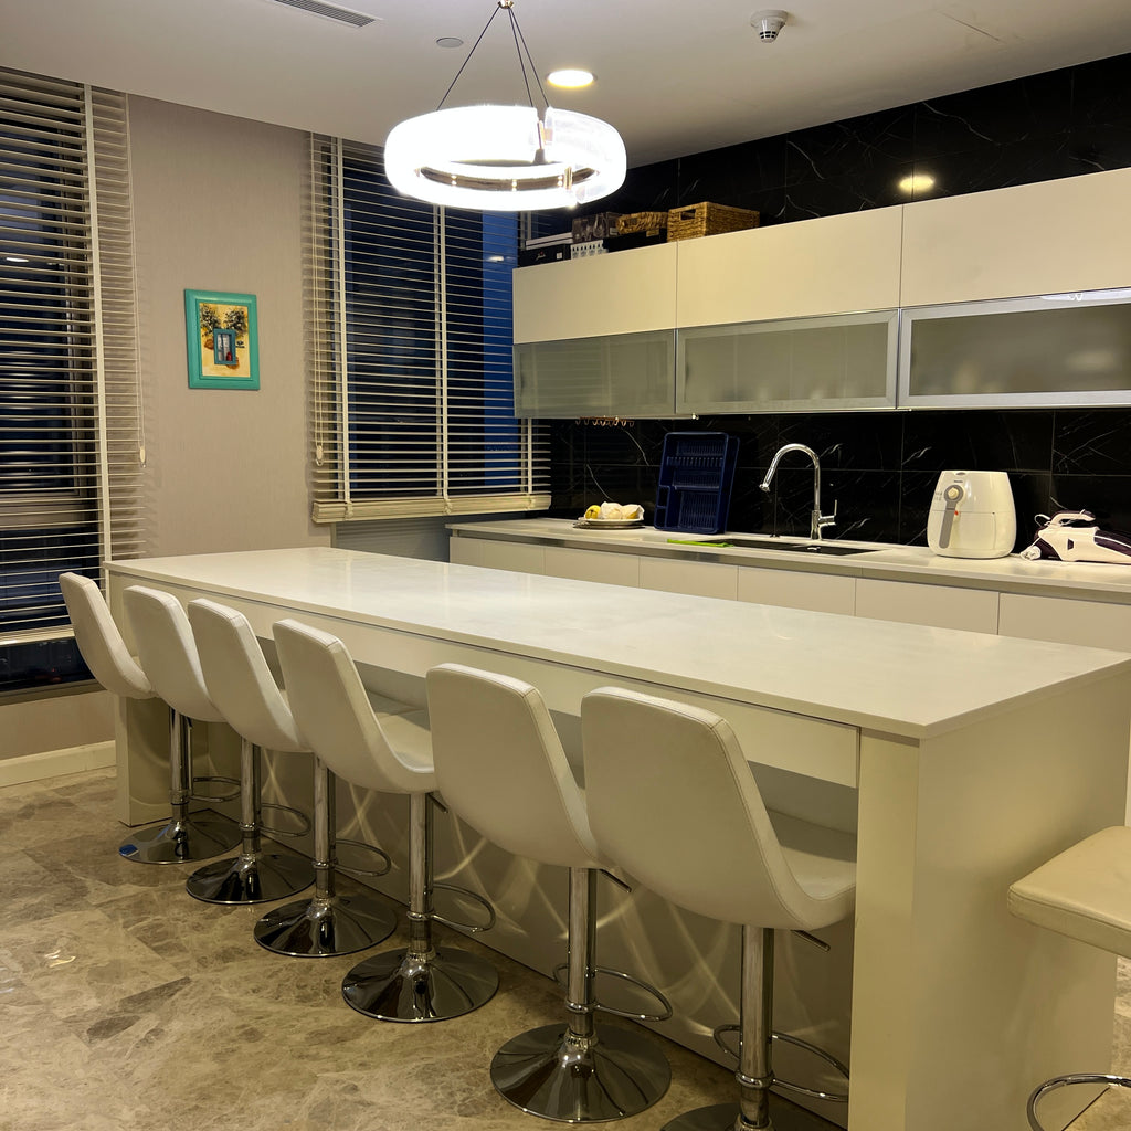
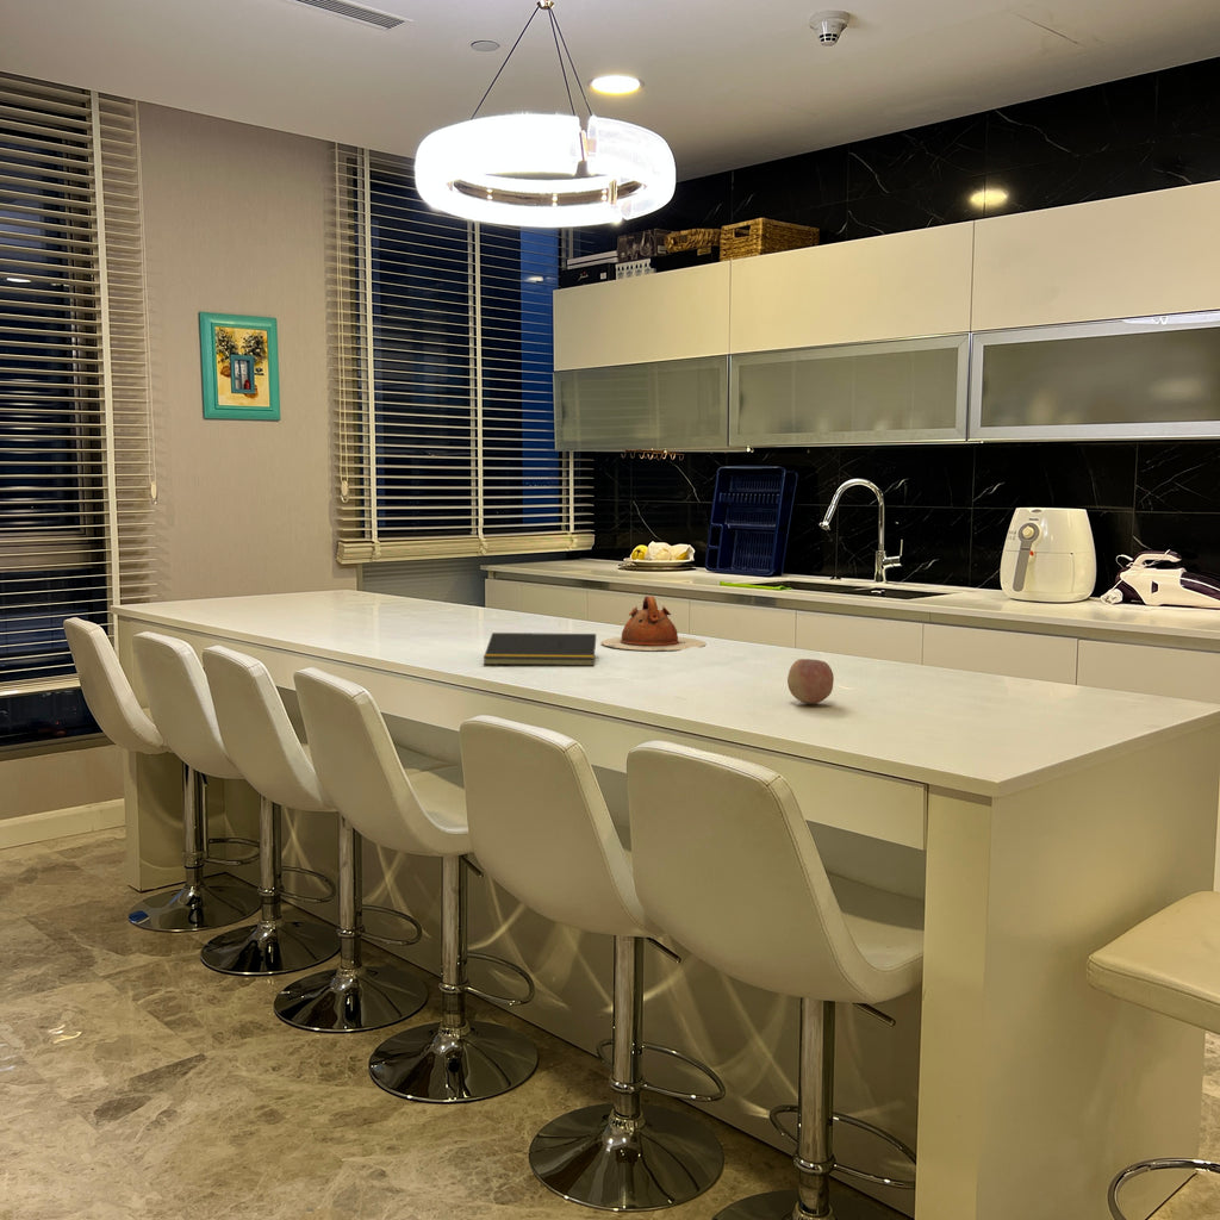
+ teapot (653, 620)
+ fruit (810, 680)
+ notepad (541, 648)
